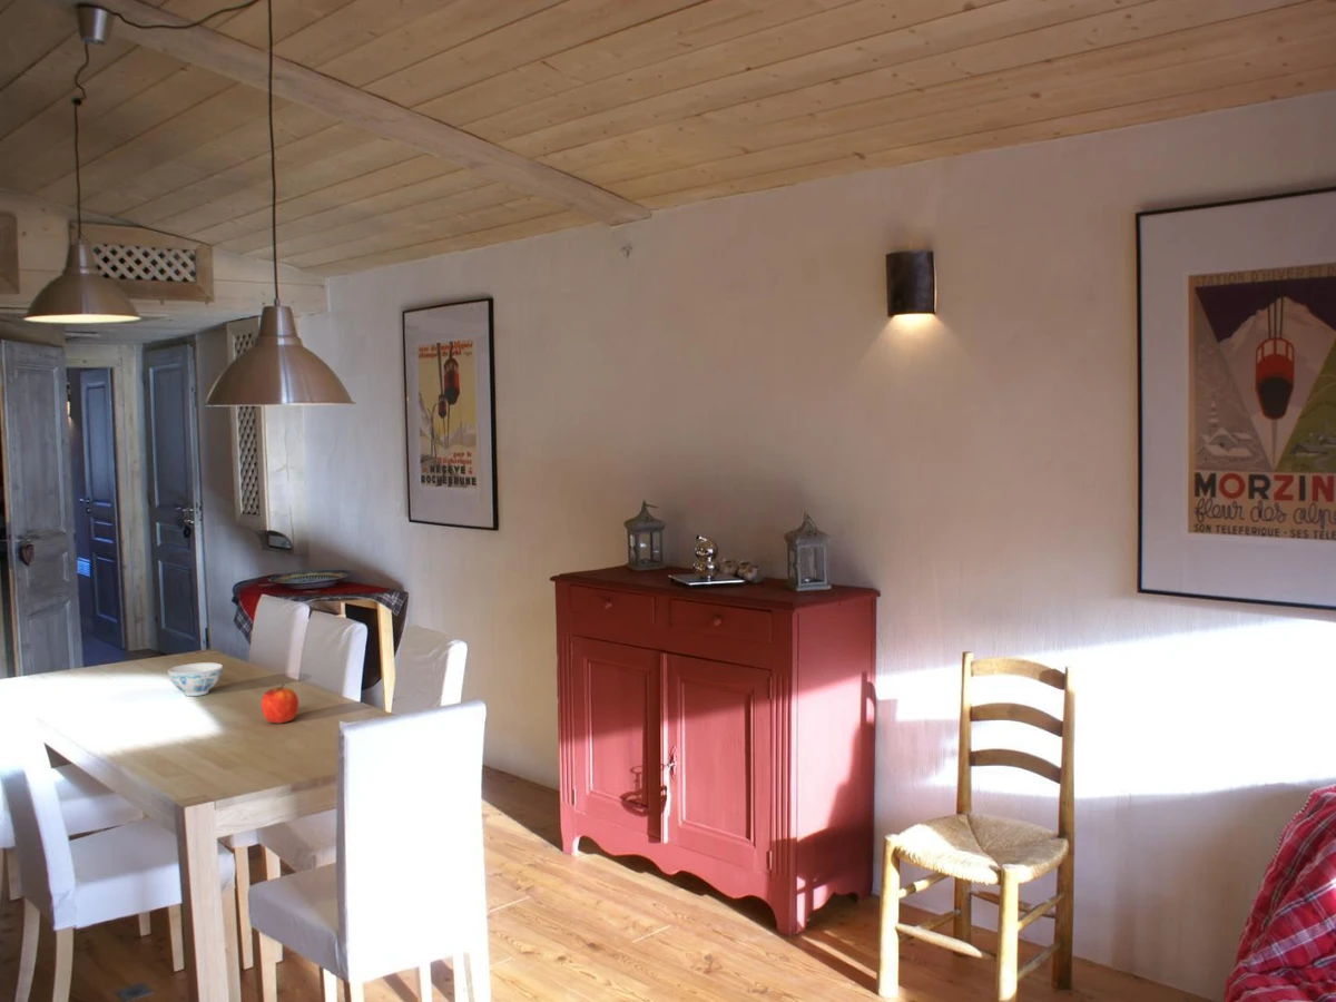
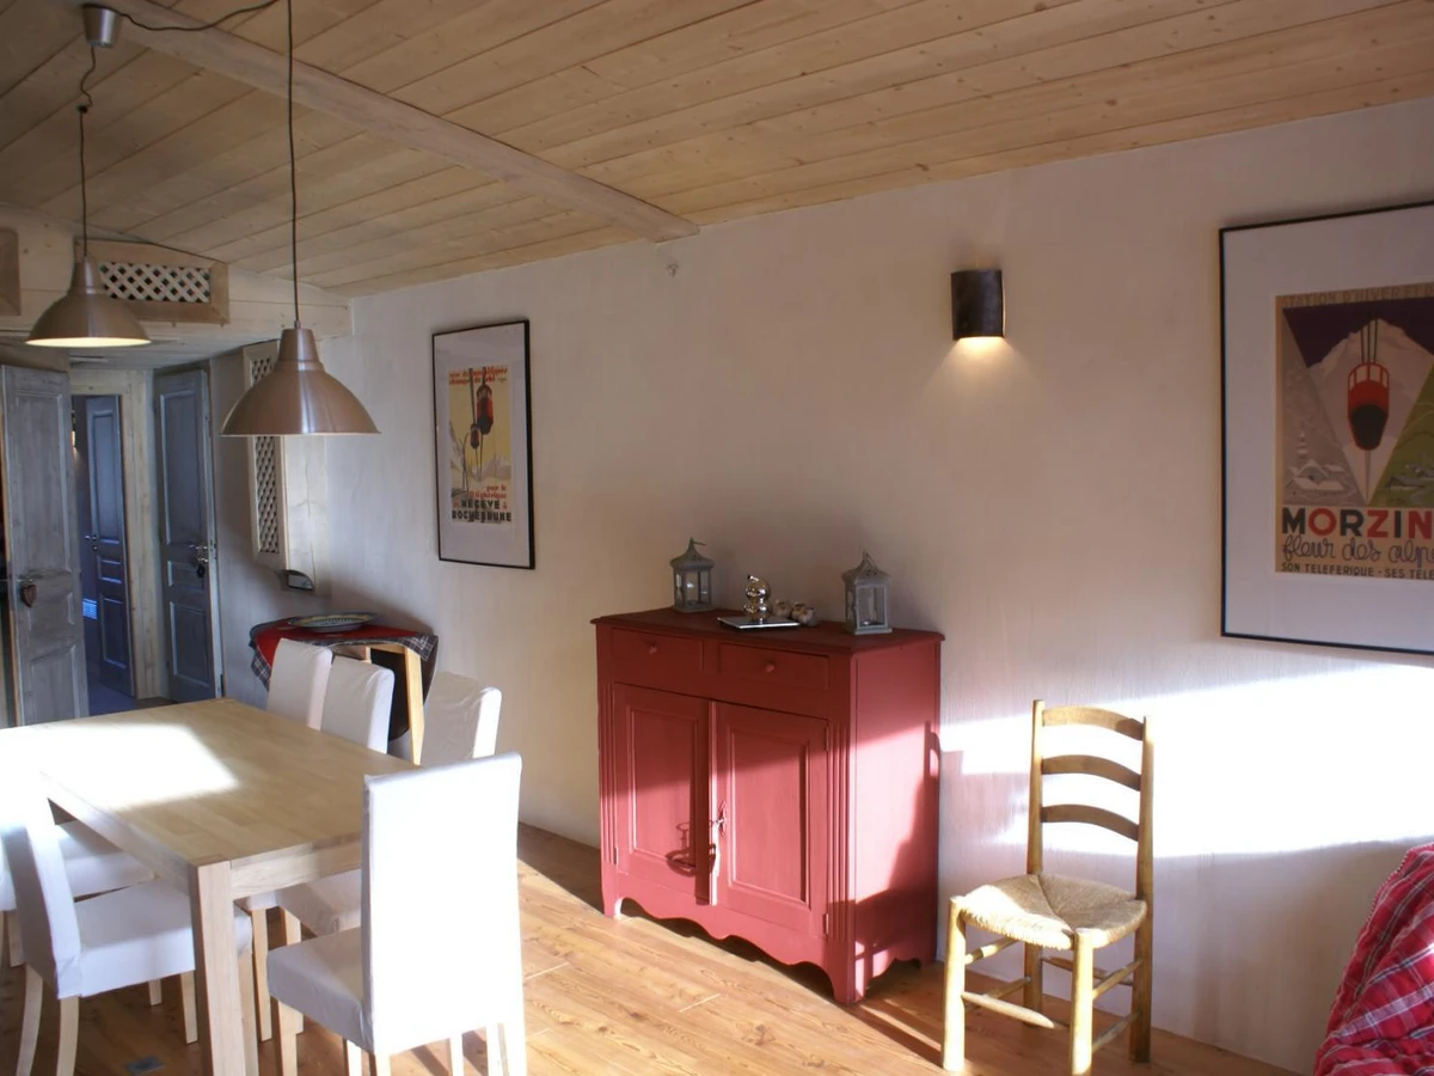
- chinaware (195, 680)
- apple (278, 703)
